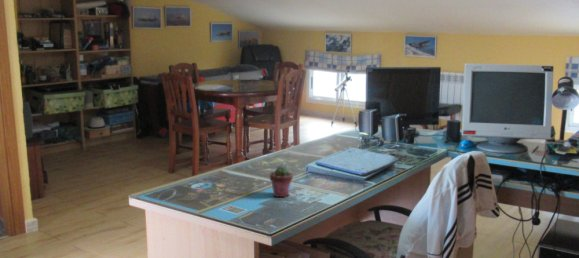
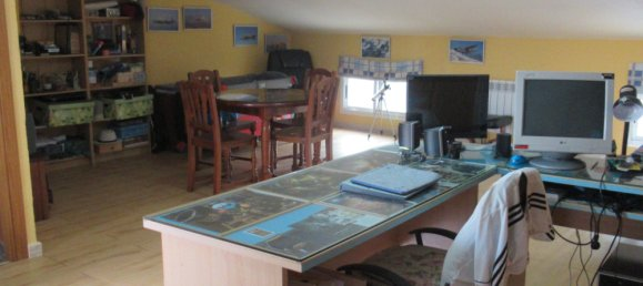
- potted succulent (281, 180)
